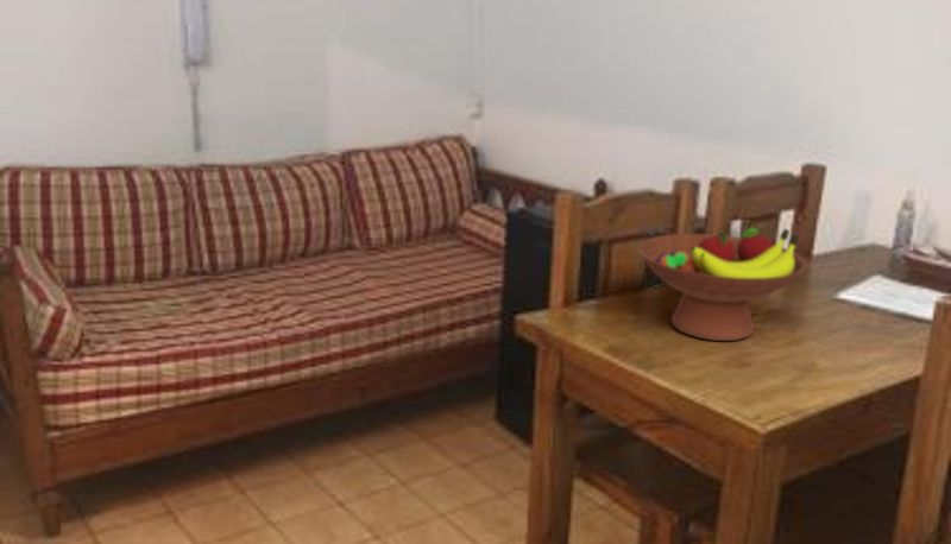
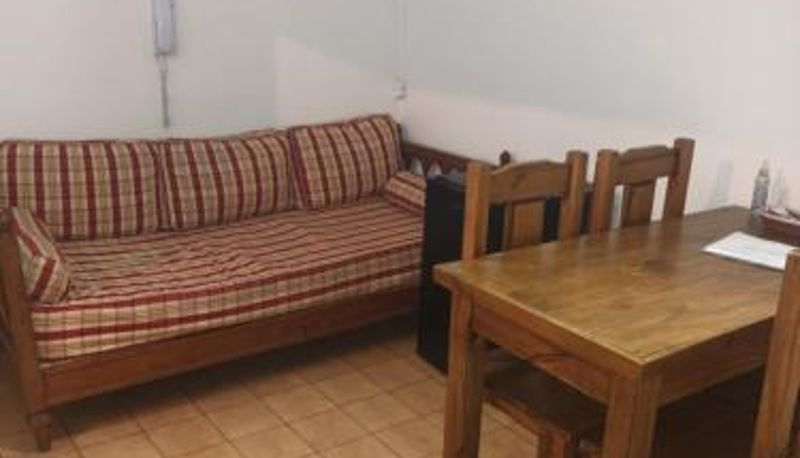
- fruit bowl (717, 277)
